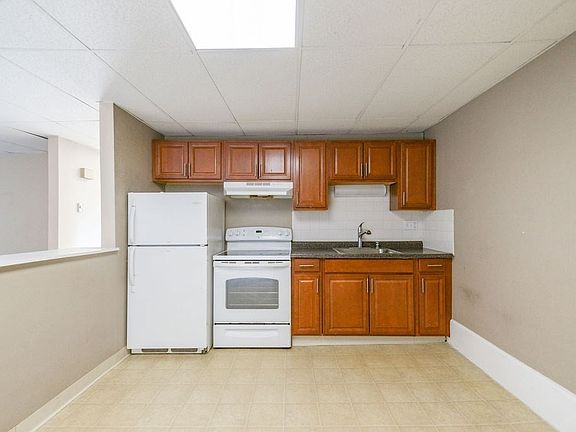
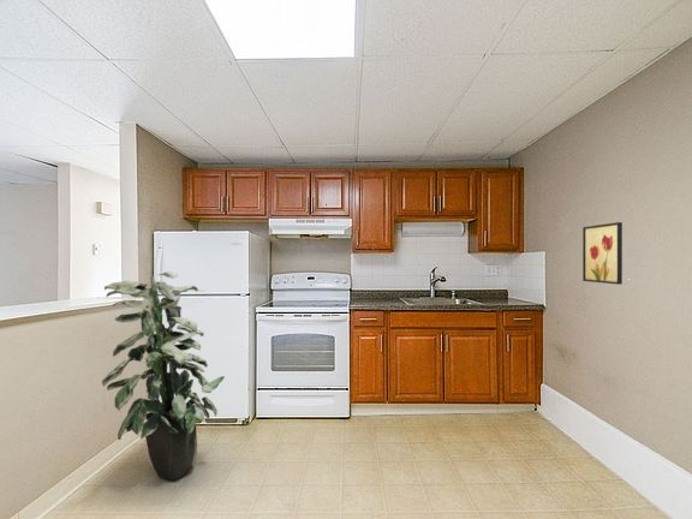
+ indoor plant (162, 372)
+ wall art (602, 253)
